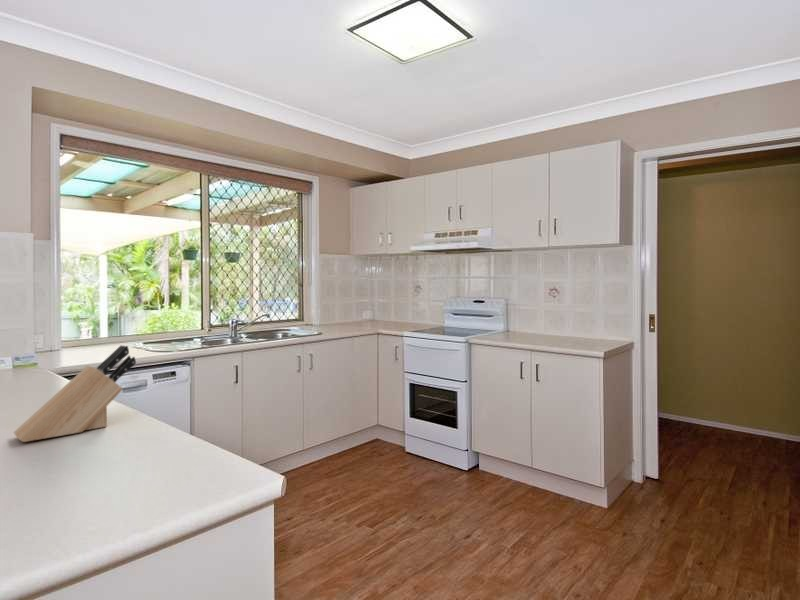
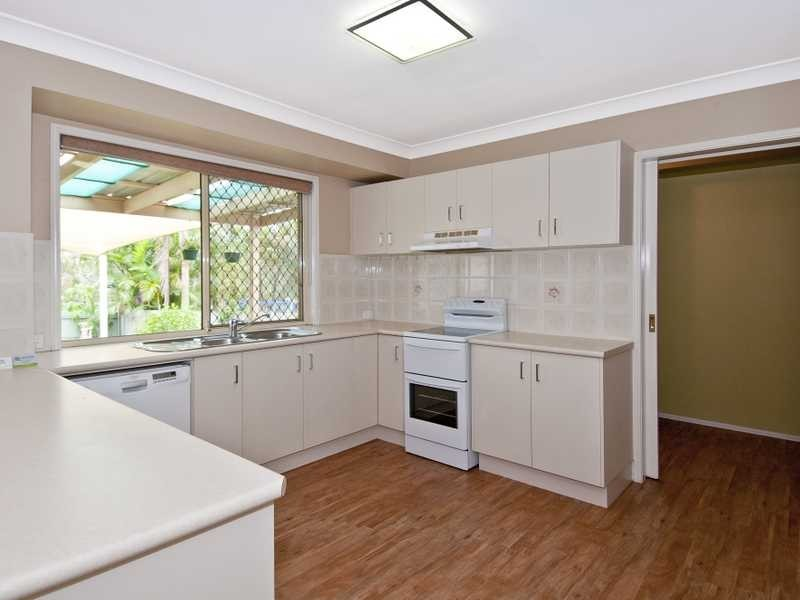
- knife block (79, 388)
